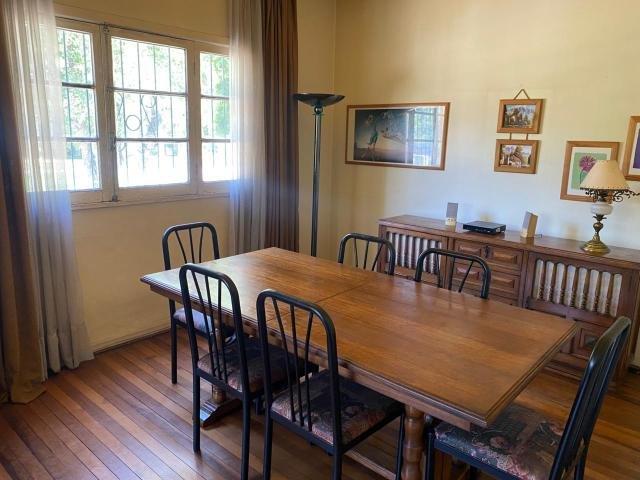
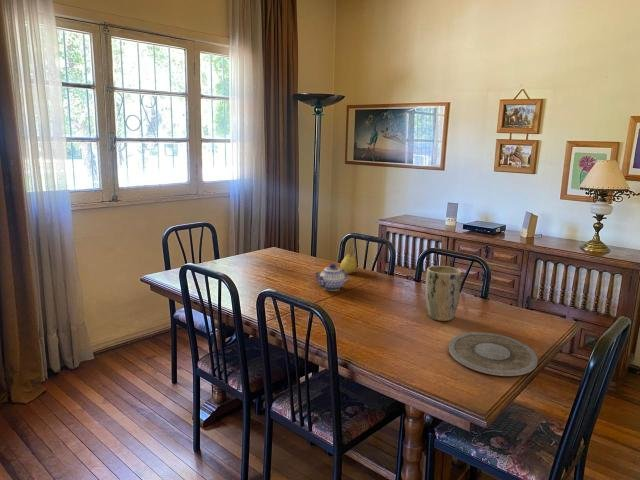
+ teapot (331, 276)
+ plant pot (442, 293)
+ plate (492, 351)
+ fruit (348, 261)
